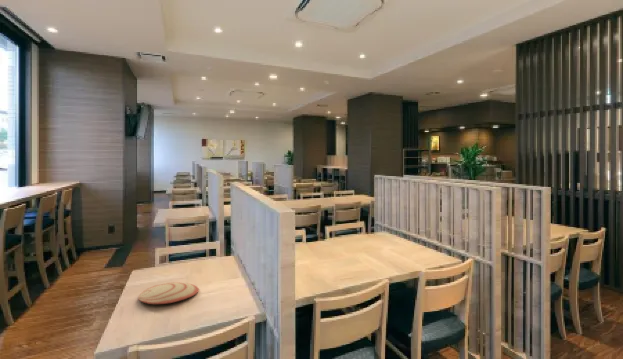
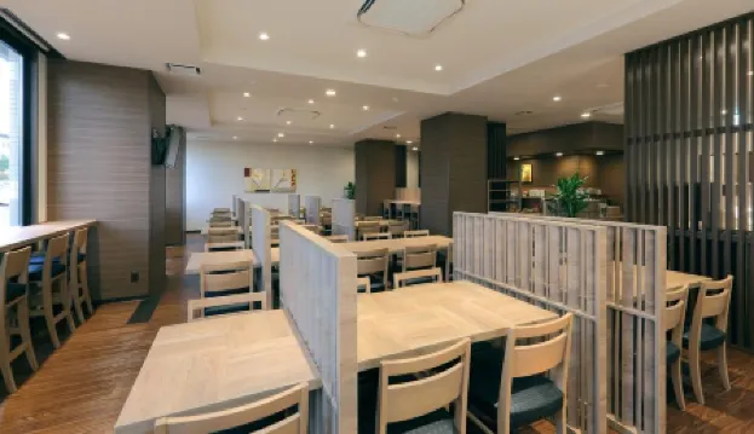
- plate (169, 290)
